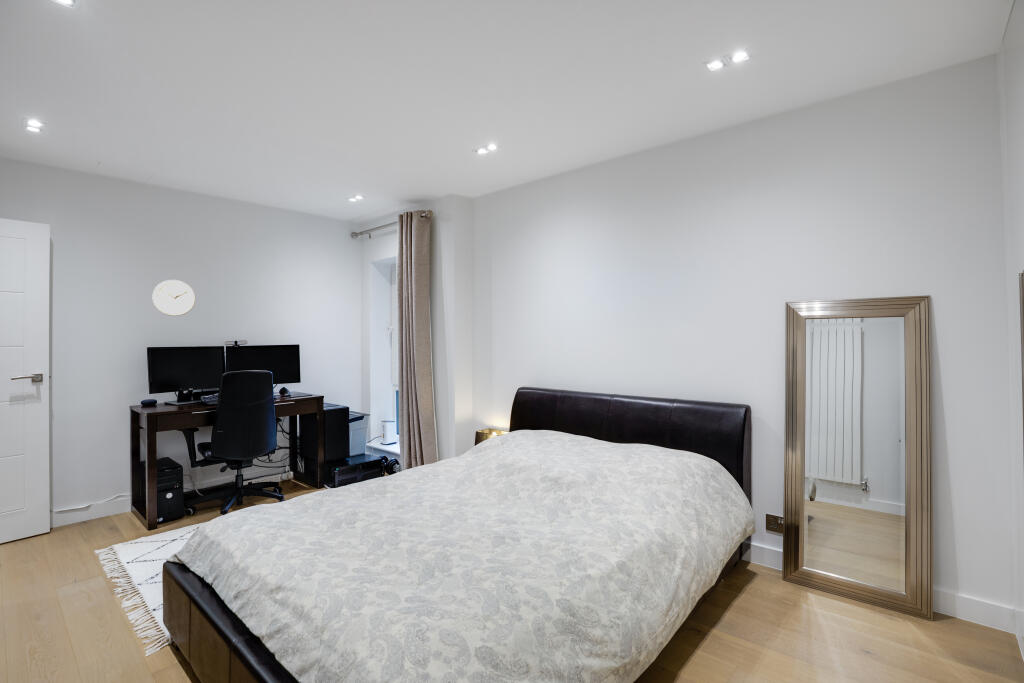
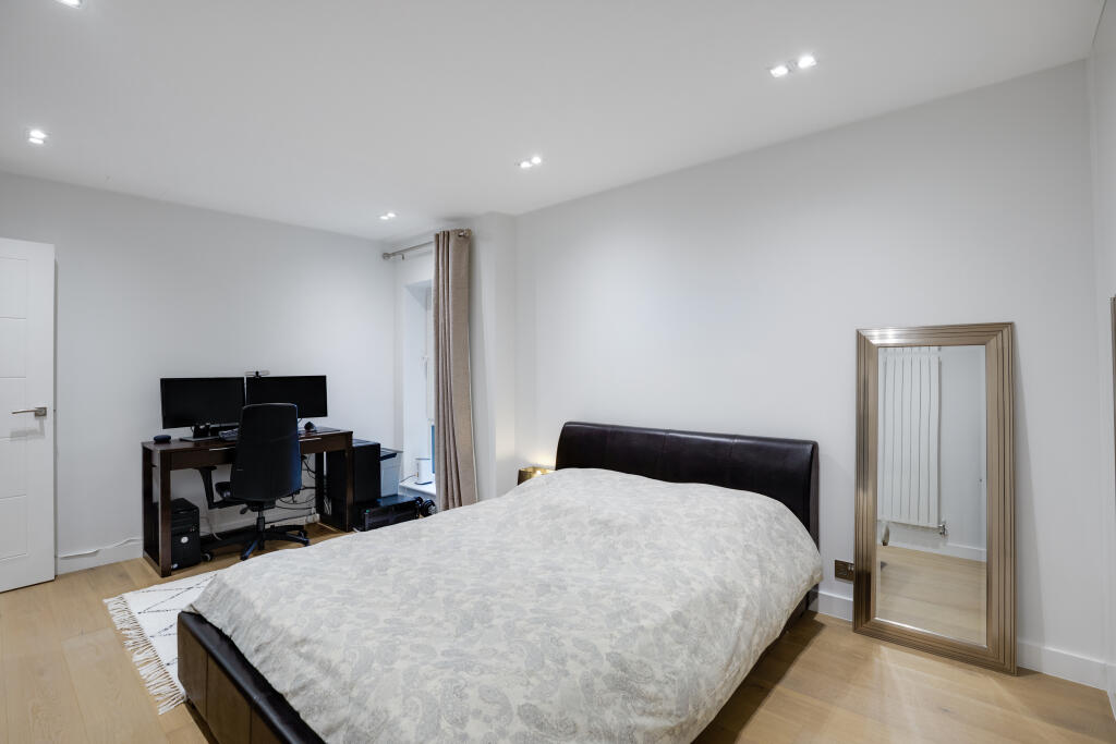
- wall clock (174, 297)
